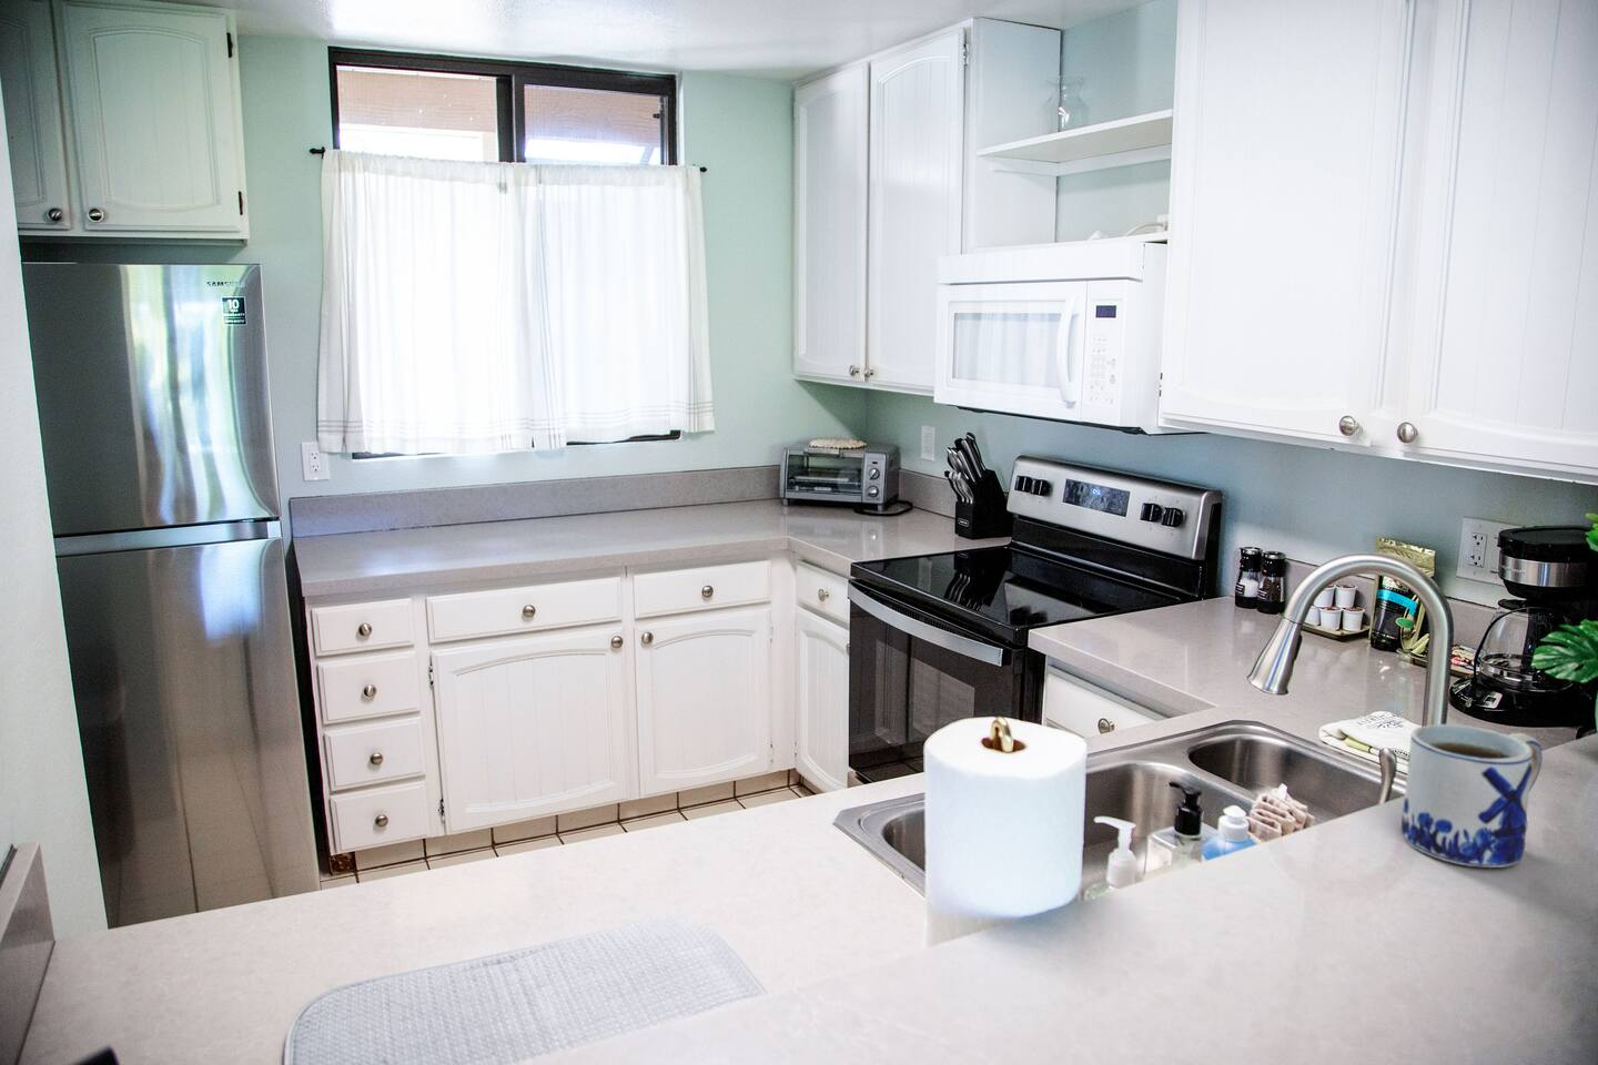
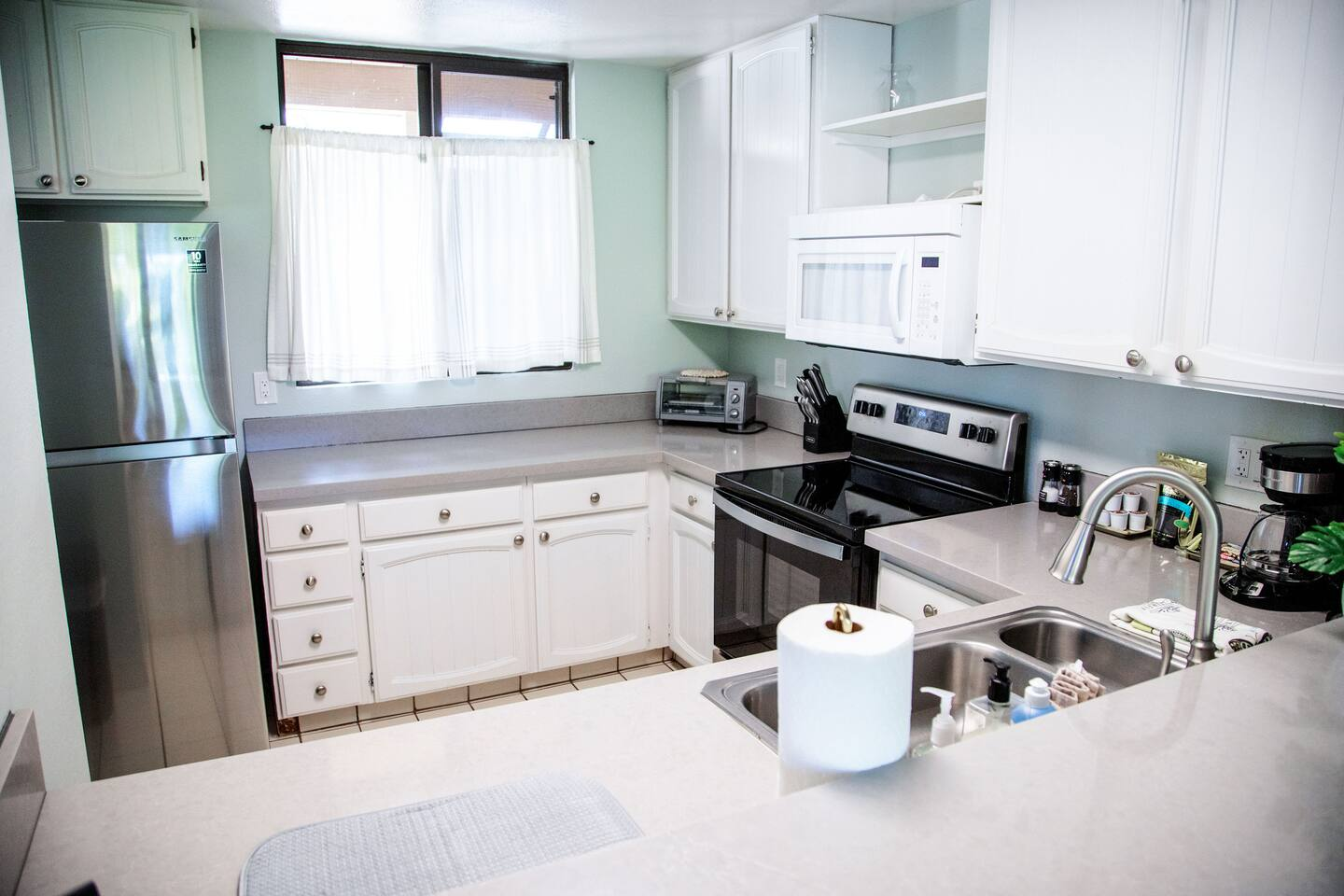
- mug (1474, 790)
